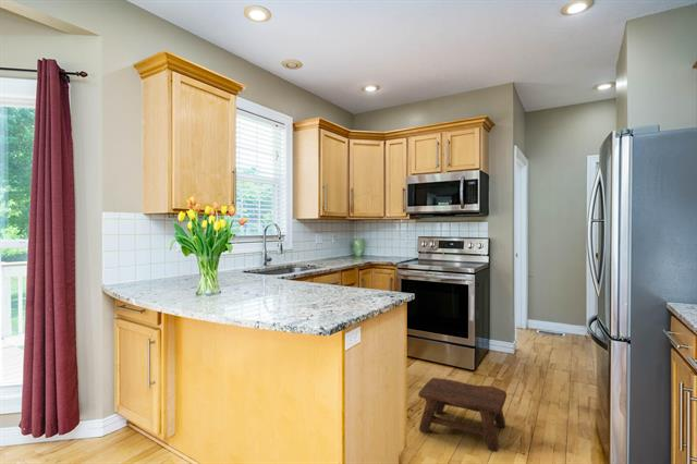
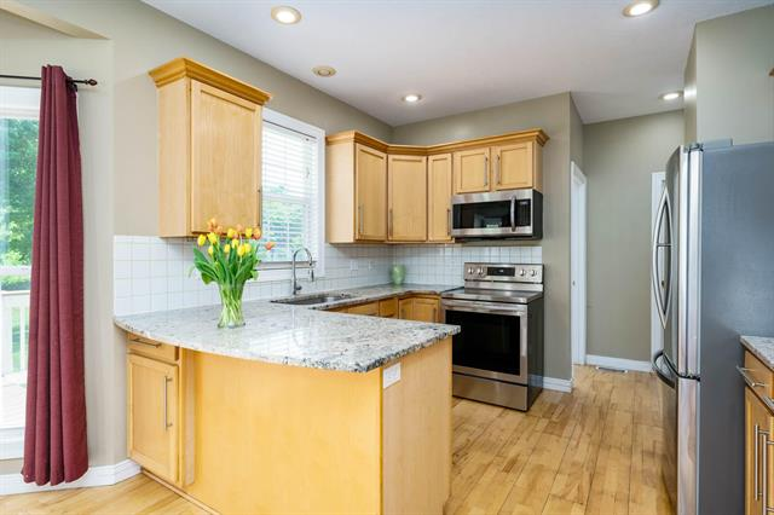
- stool (463, 407)
